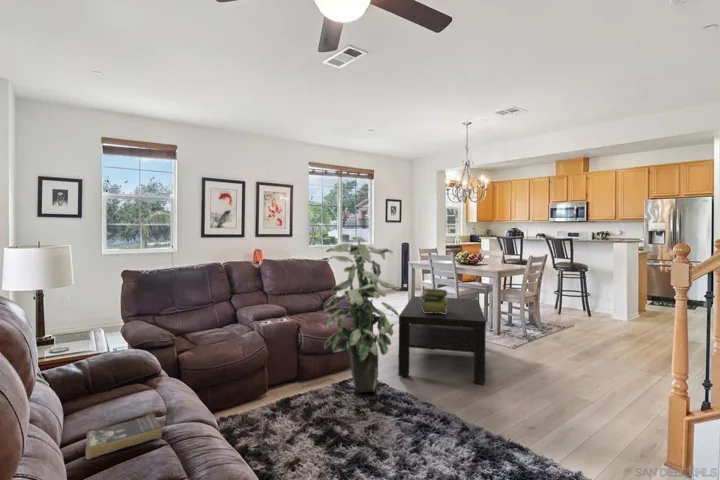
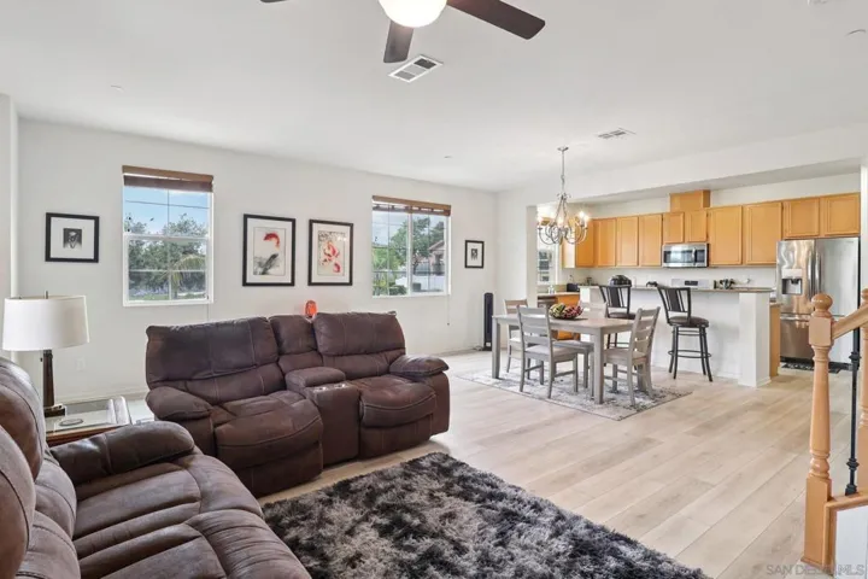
- indoor plant (359, 312)
- stack of books (433, 299)
- book (123, 434)
- coffee table (442, 332)
